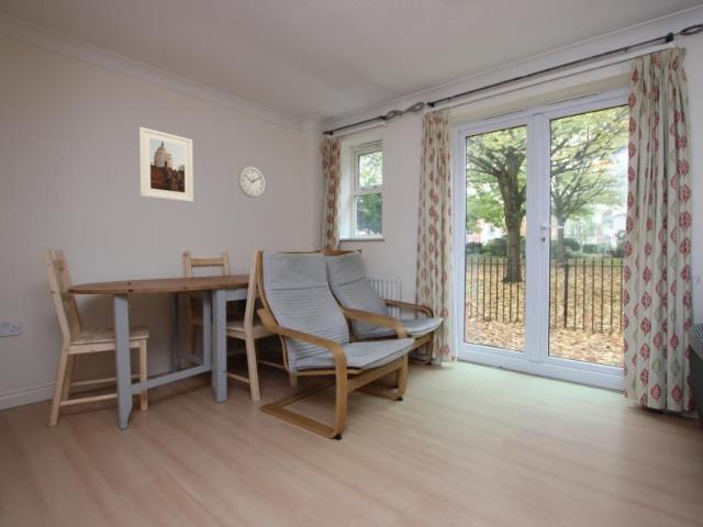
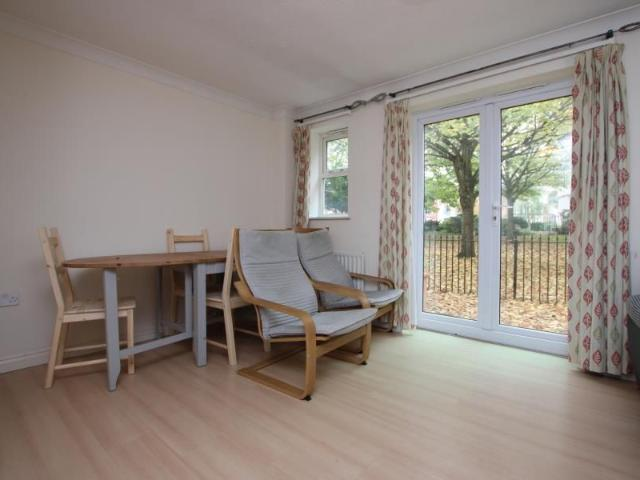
- wall clock (252, 181)
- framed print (167, 166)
